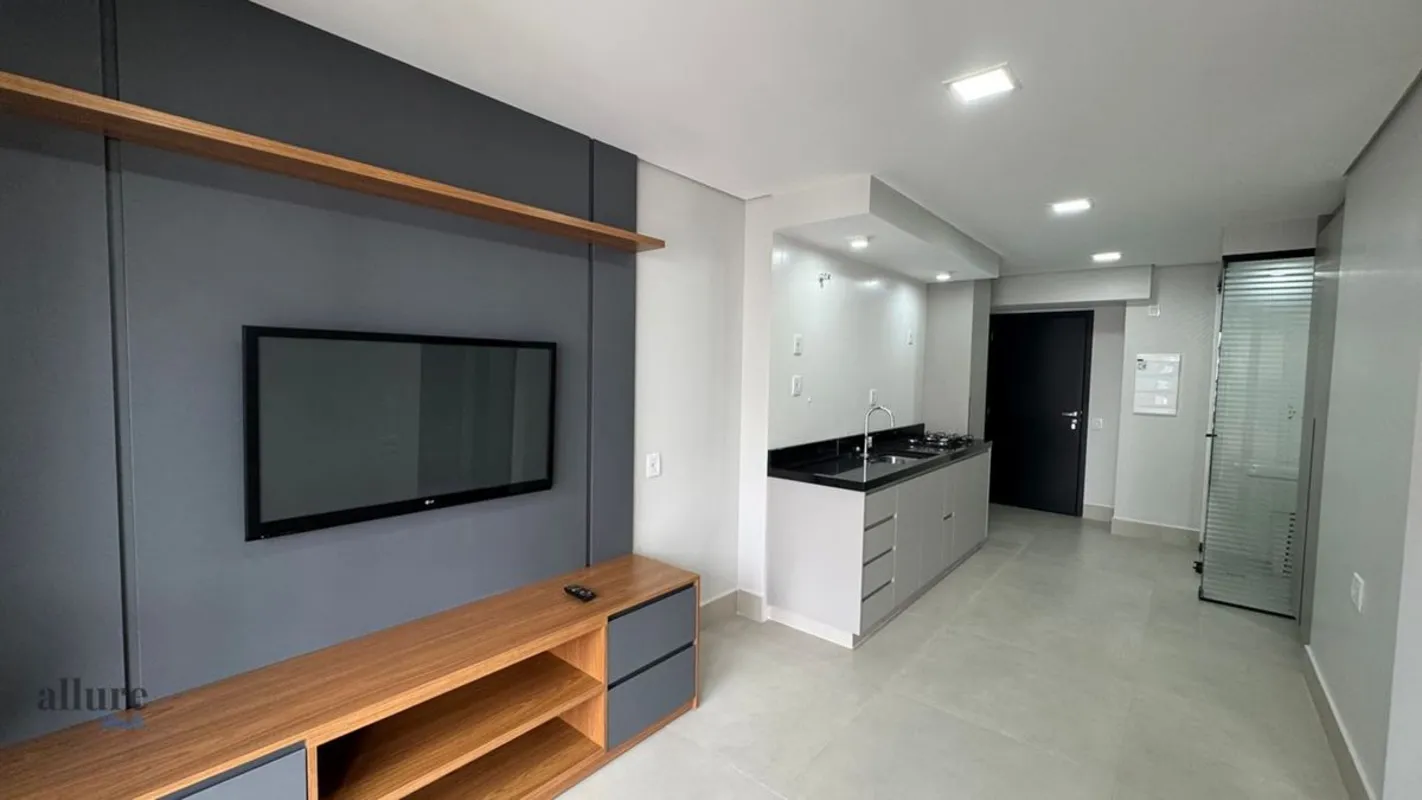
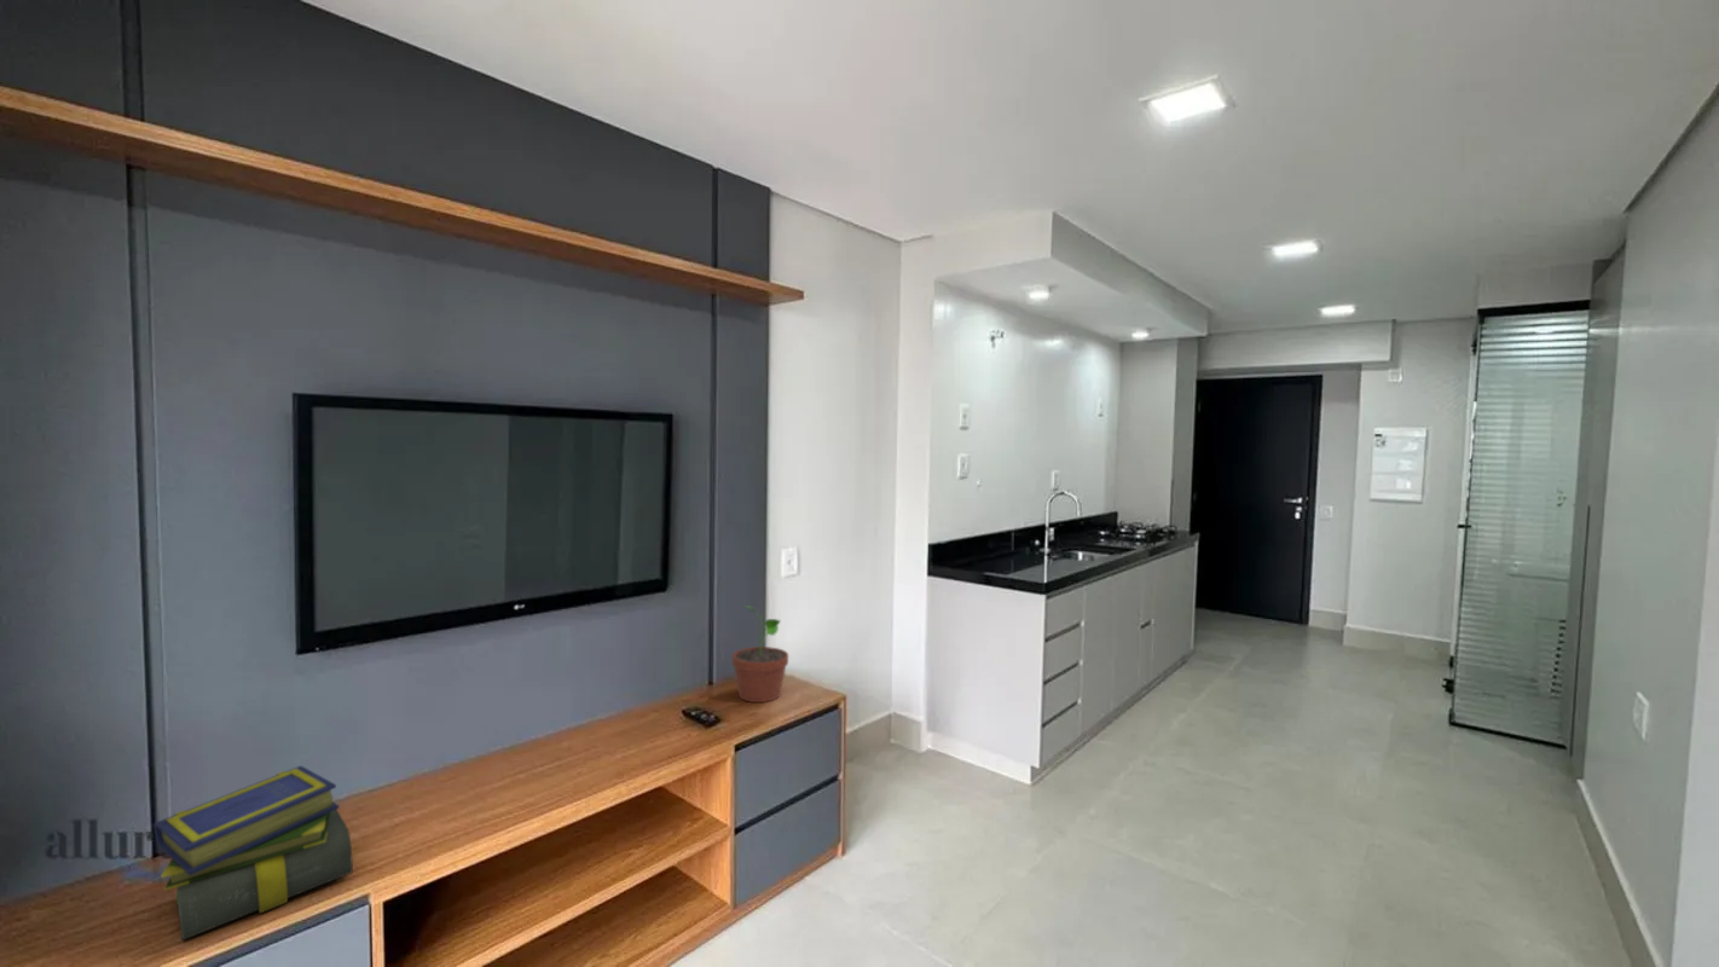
+ potted plant (760, 648)
+ stack of books (256, 844)
